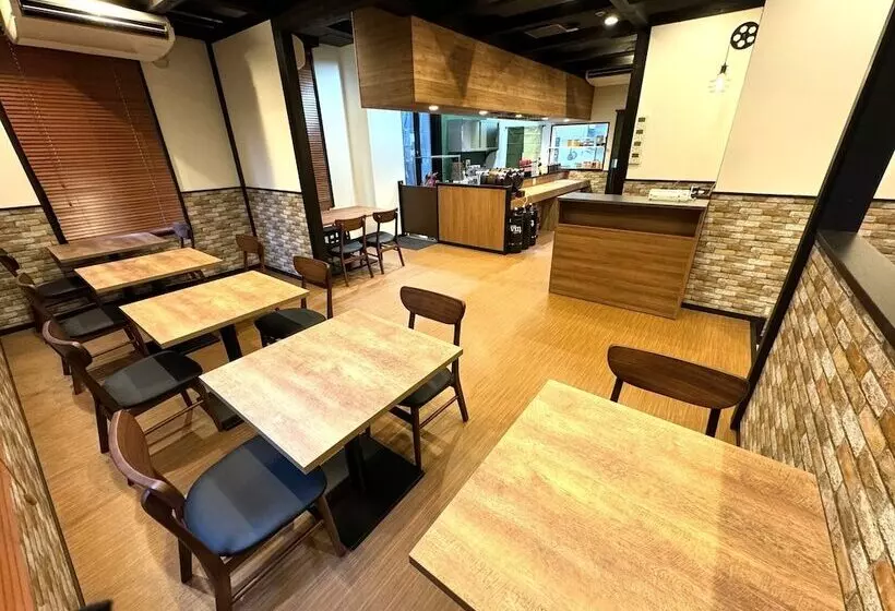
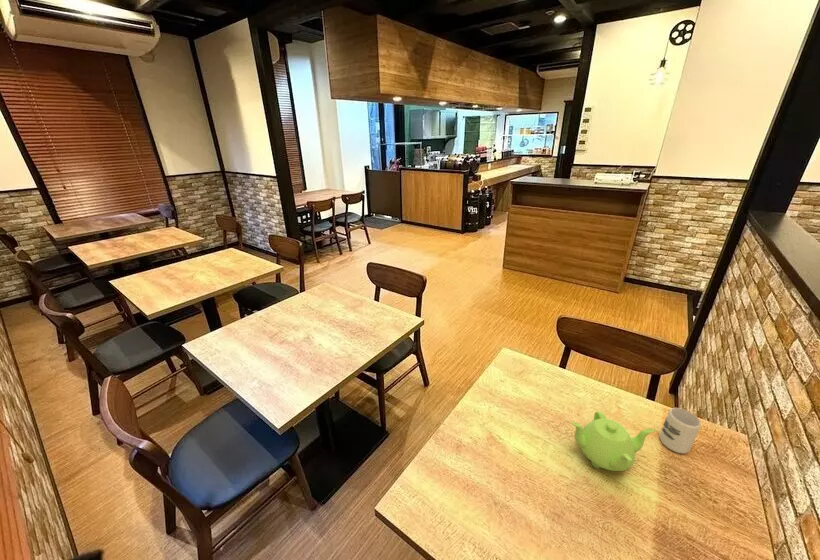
+ cup (679, 430)
+ teapot (608, 443)
